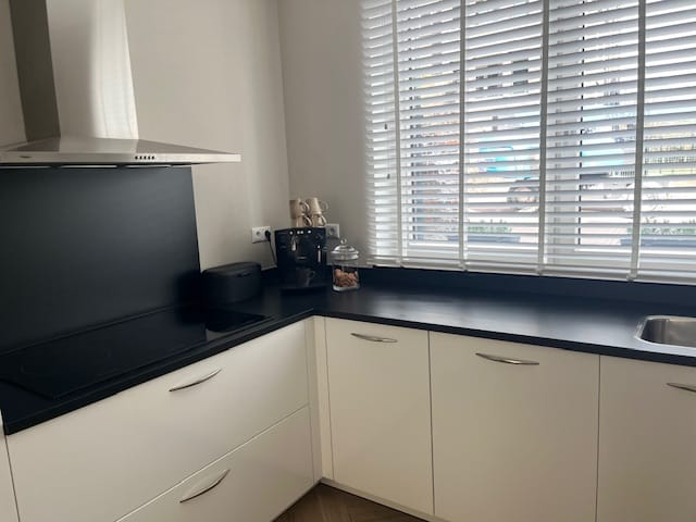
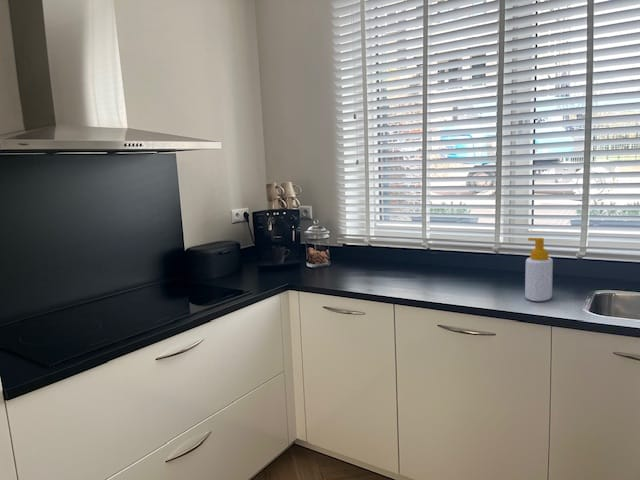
+ soap bottle (539, 267)
